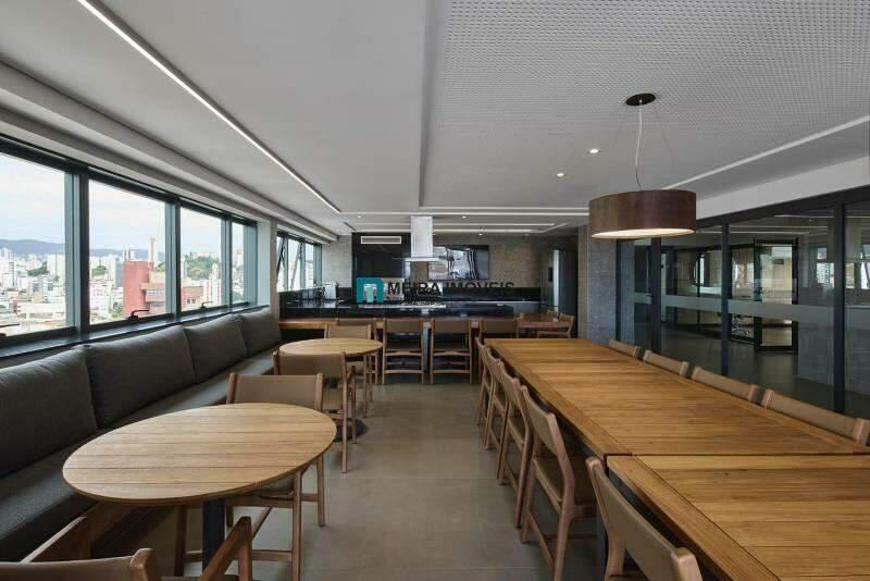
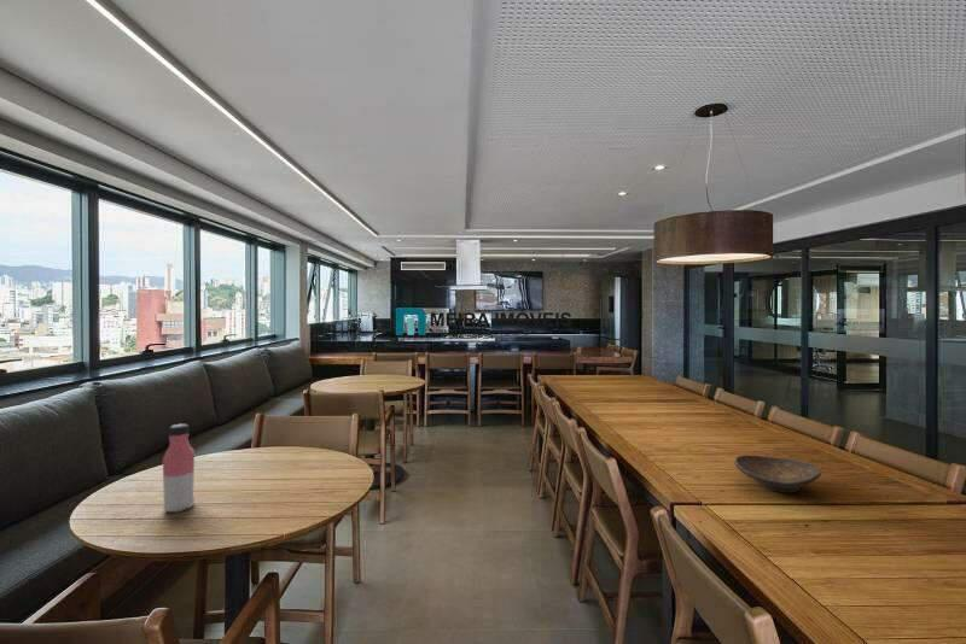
+ water bottle (179, 466)
+ decorative bowl (775, 474)
